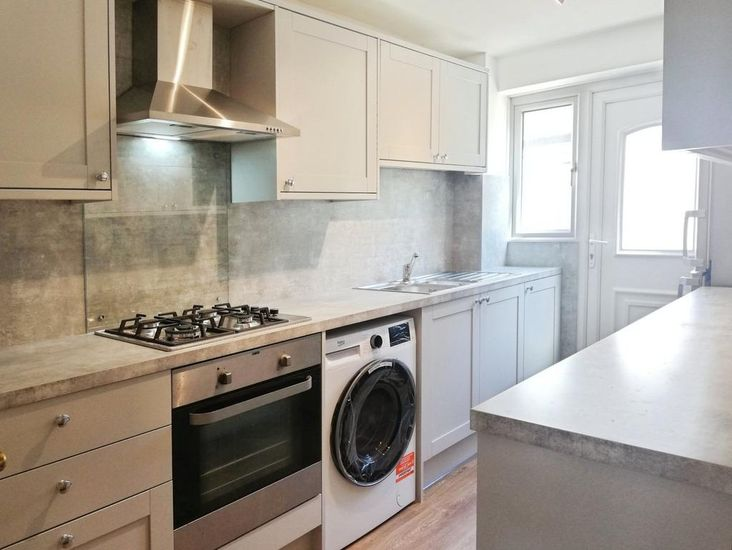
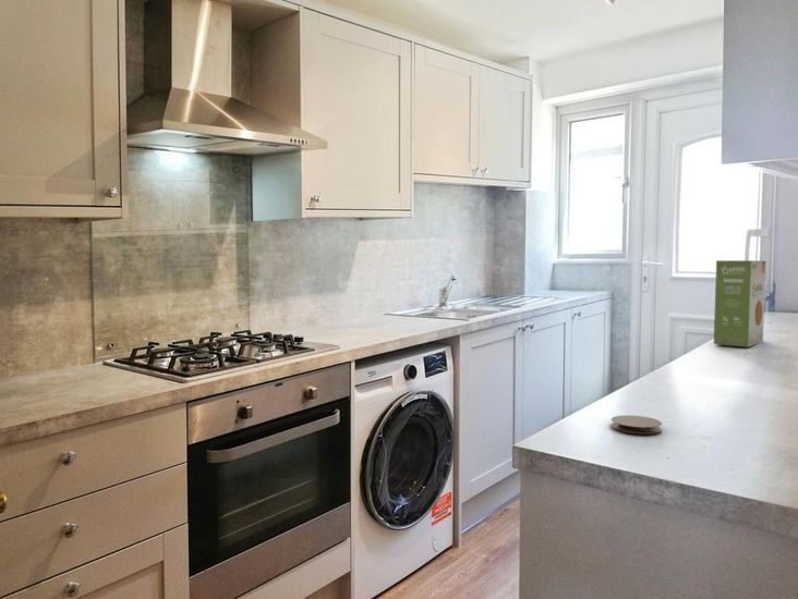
+ food box (739, 302)
+ coaster (636, 424)
